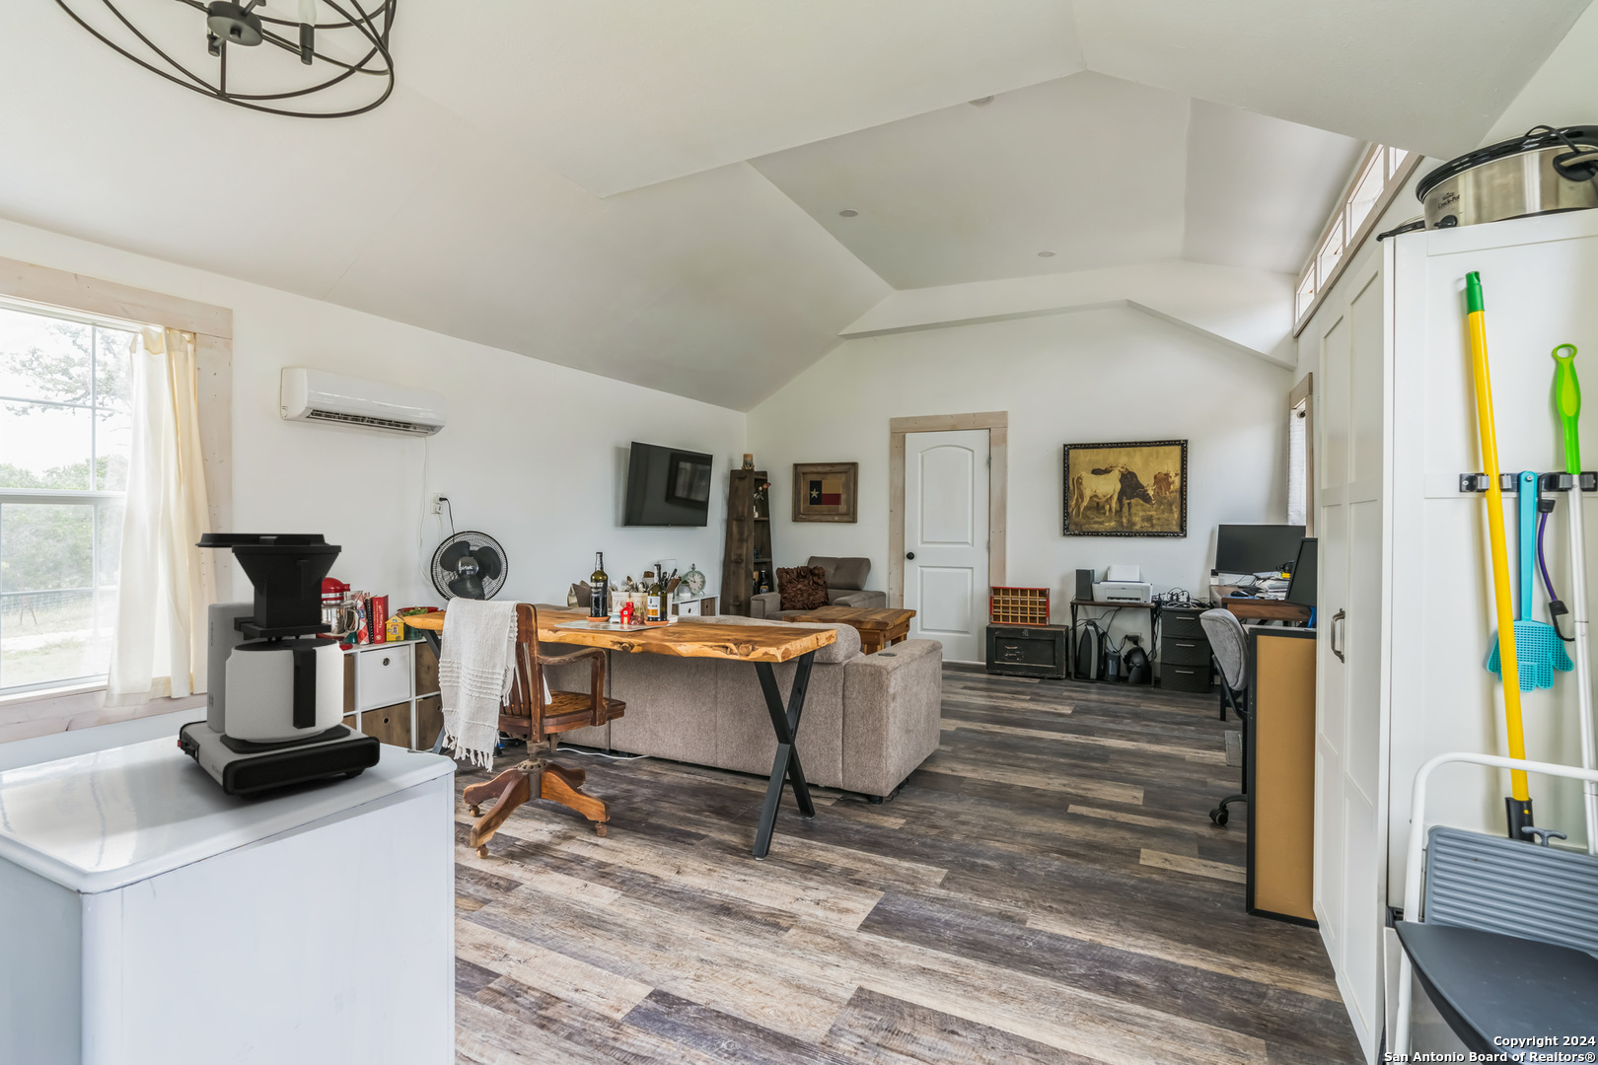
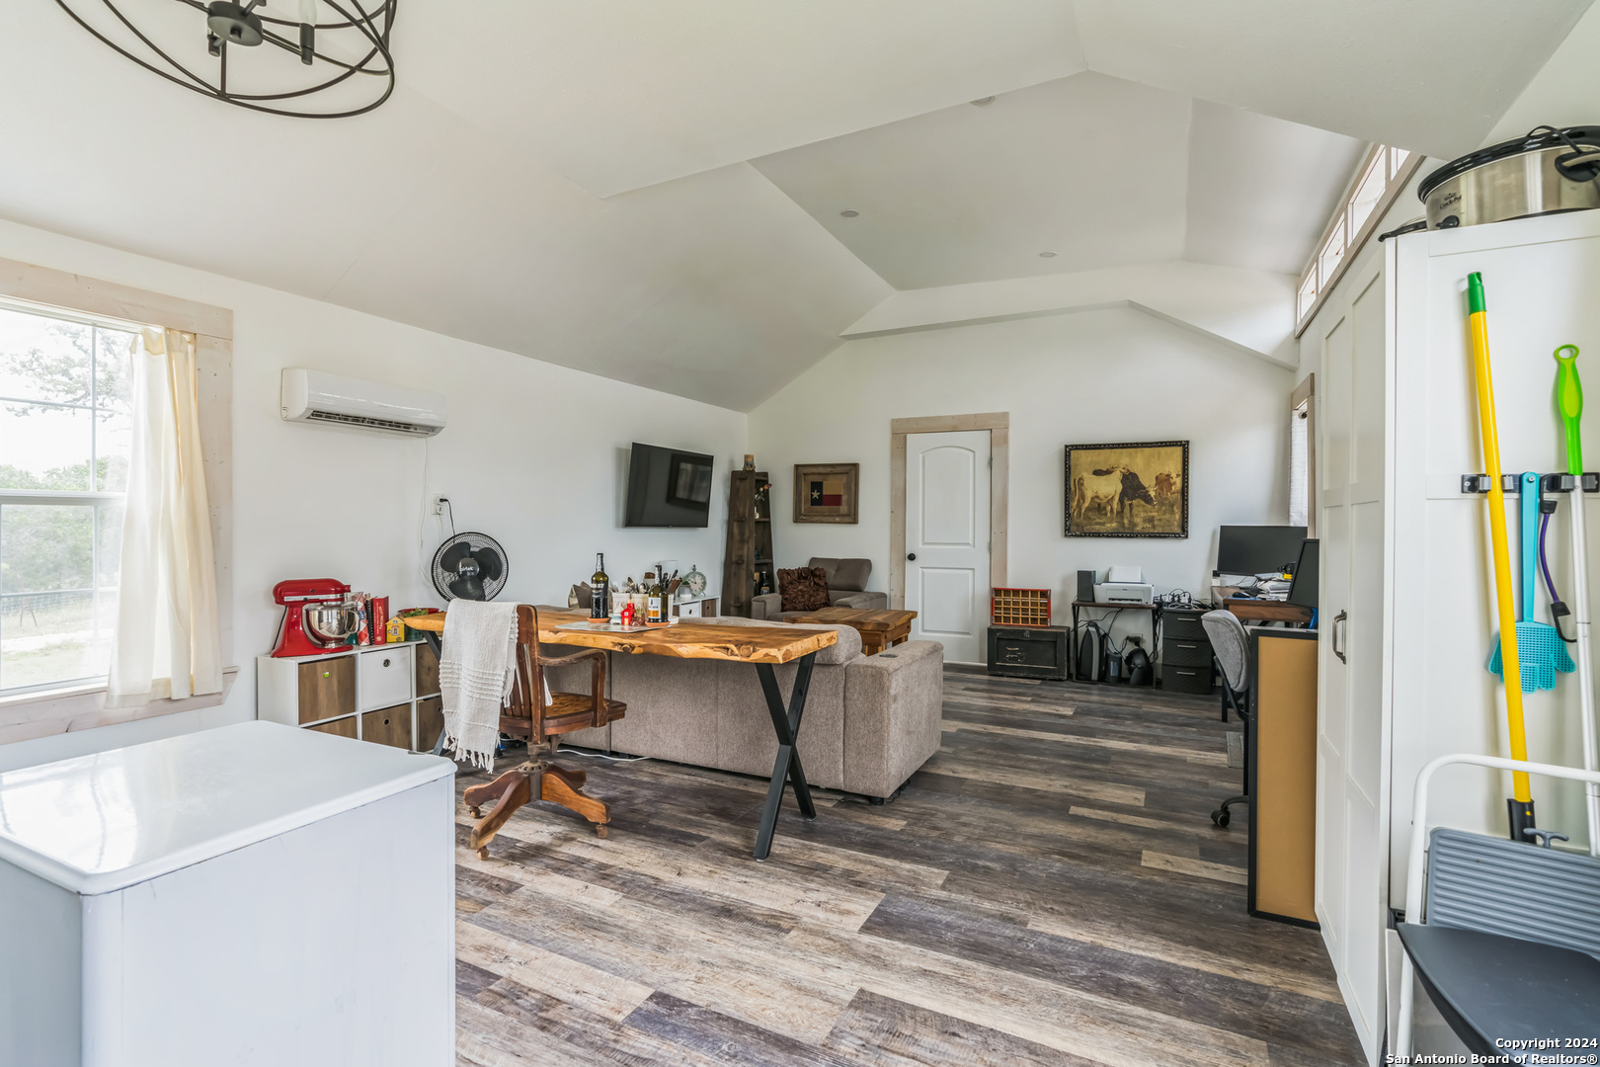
- coffee maker (277, 649)
